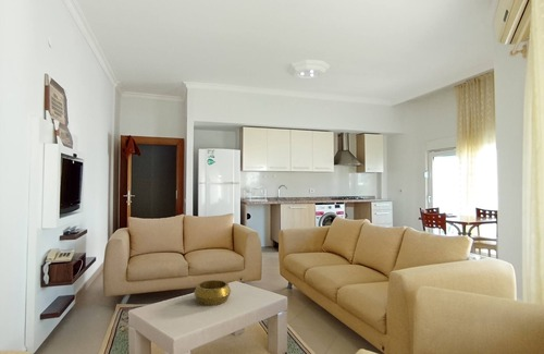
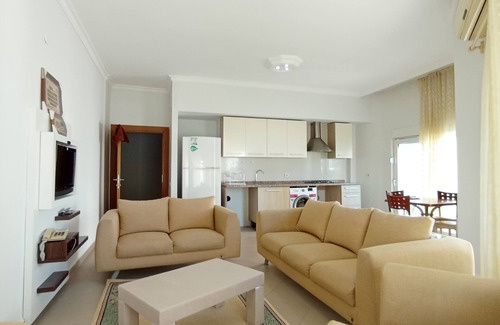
- decorative bowl (212, 292)
